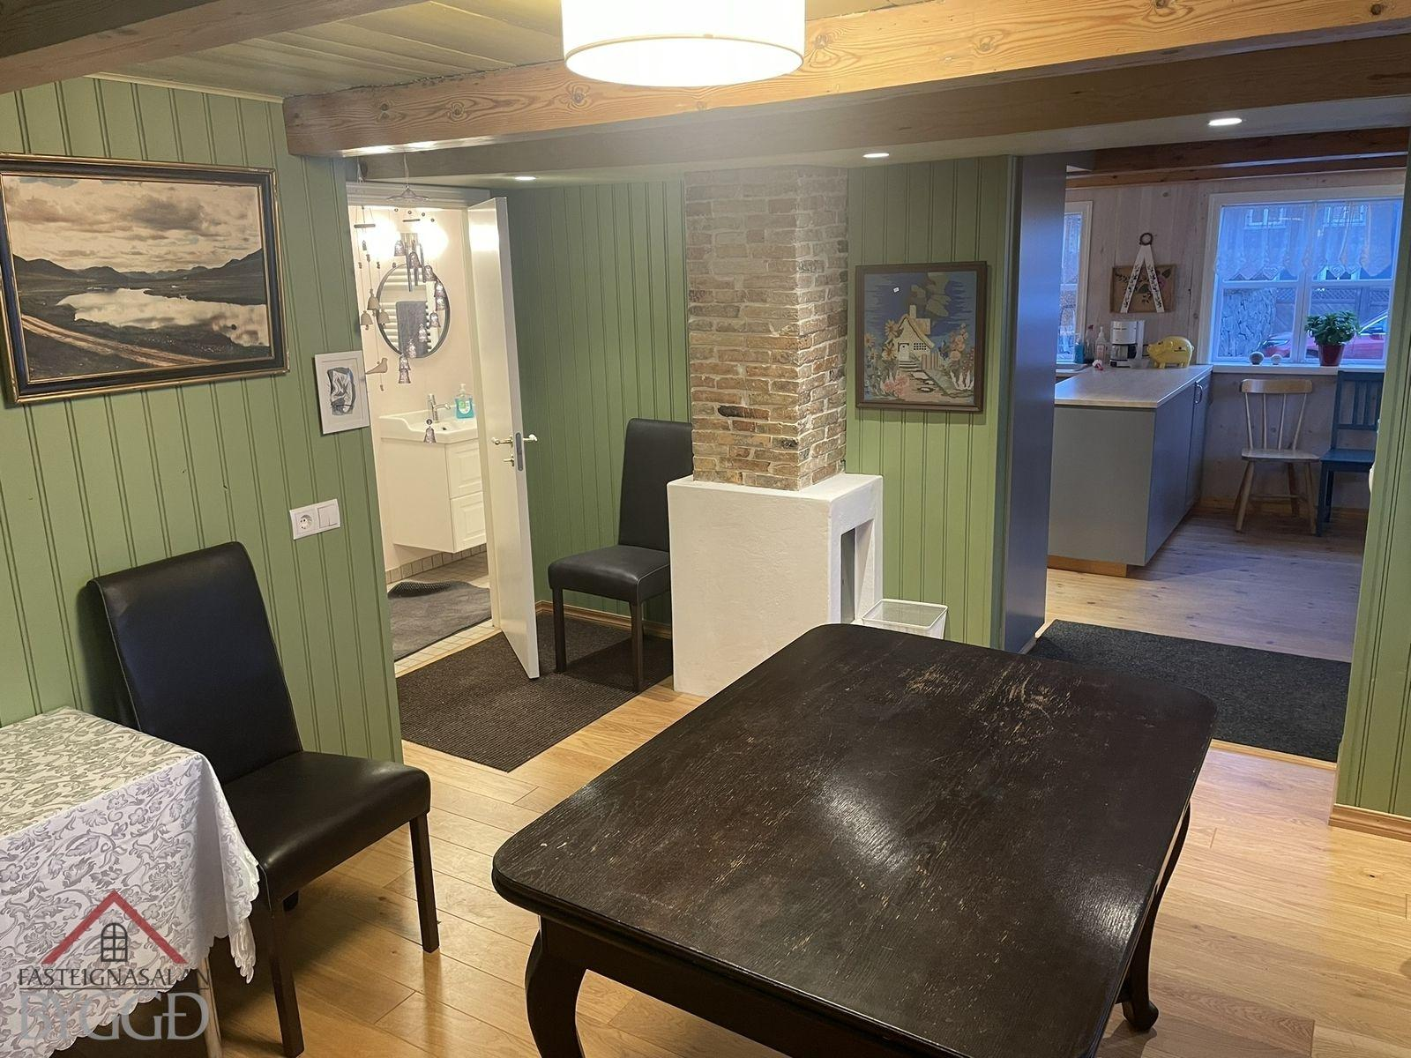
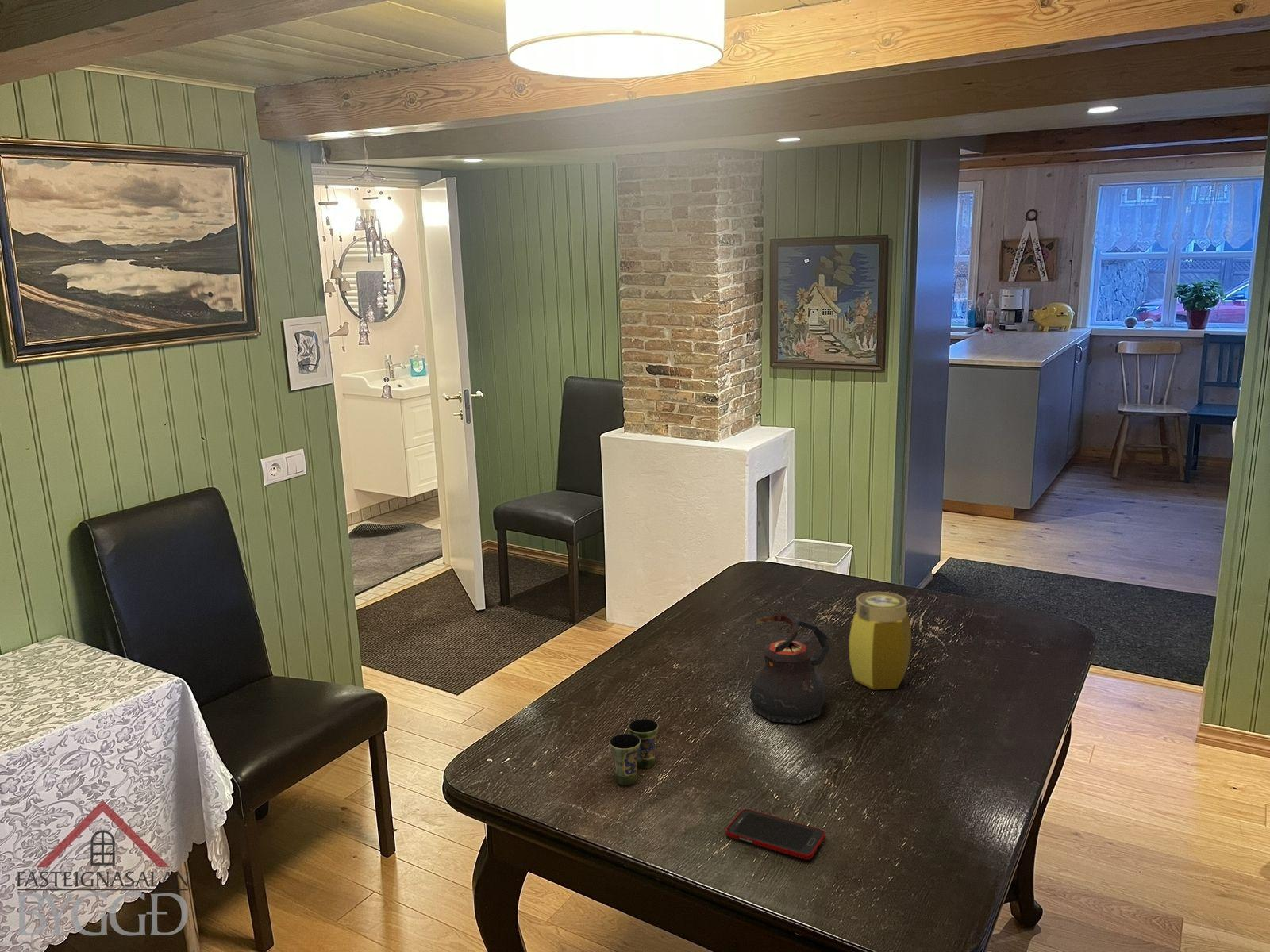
+ cell phone (775, 833)
+ cup (634, 752)
+ jar (880, 640)
+ teapot (791, 661)
